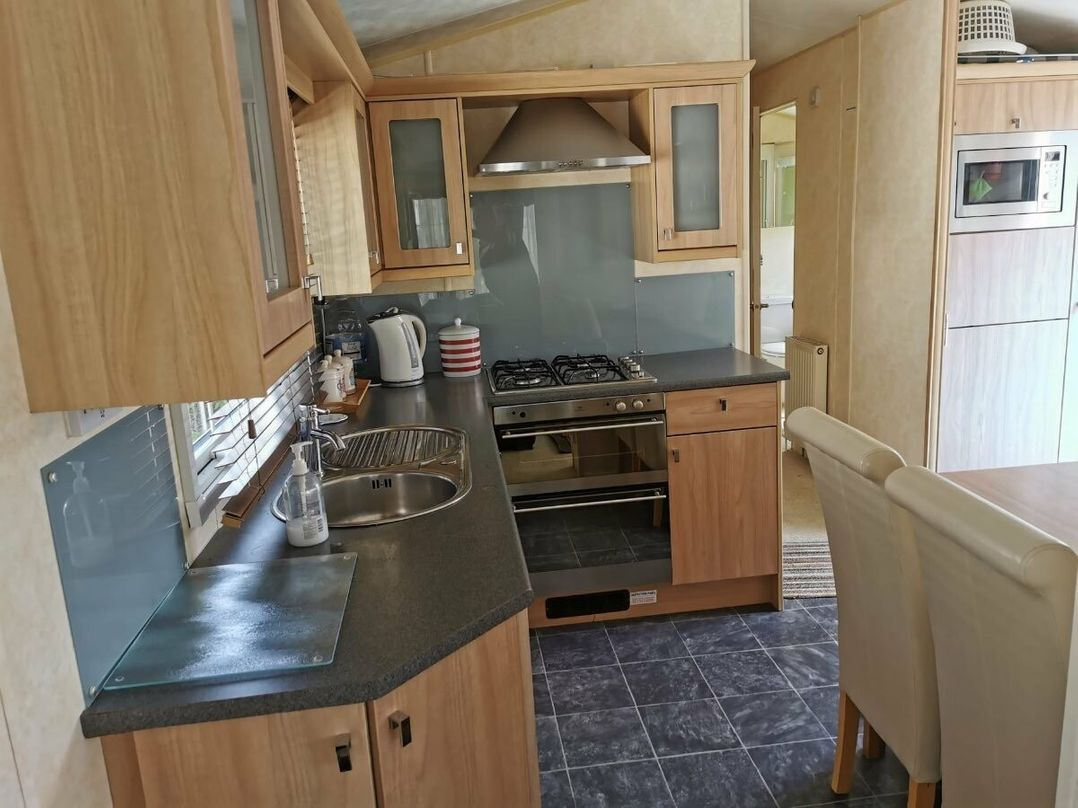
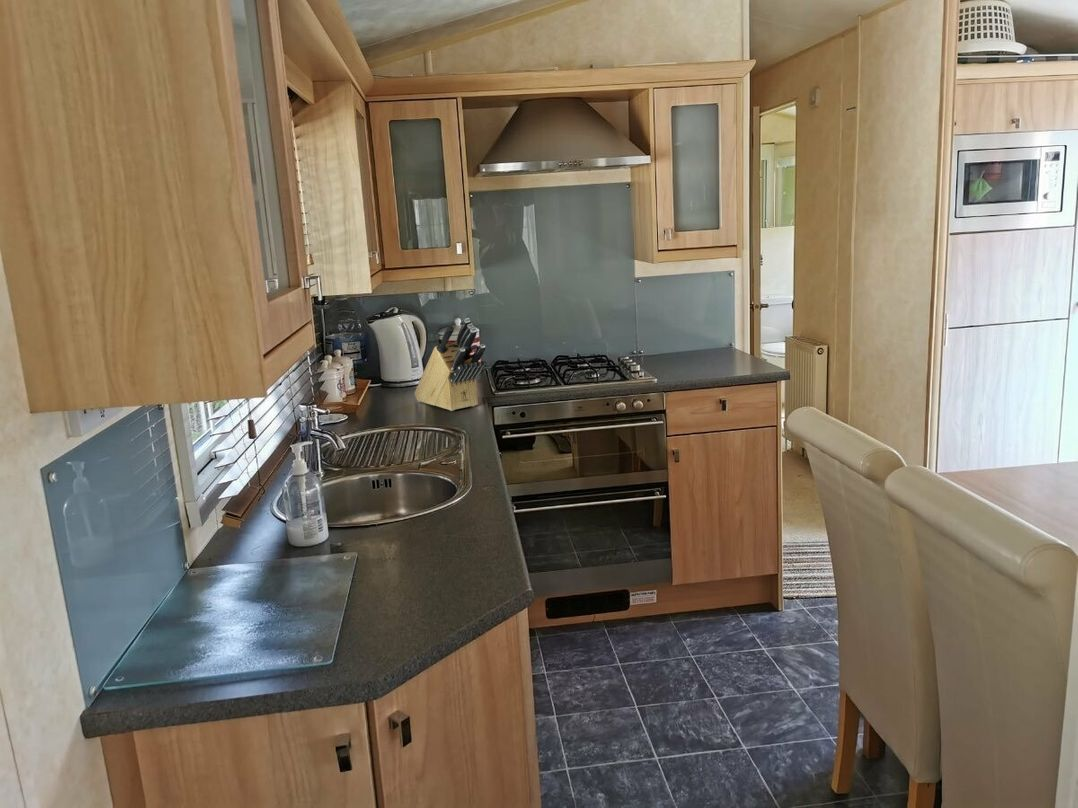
+ knife block (448, 361)
